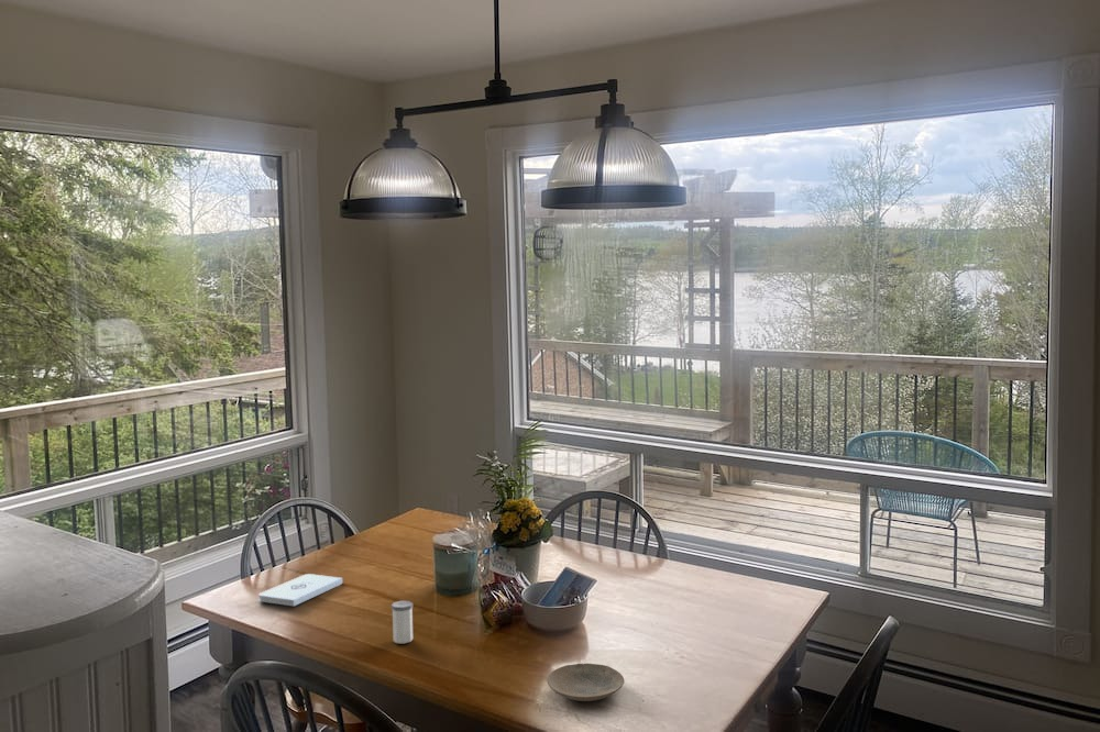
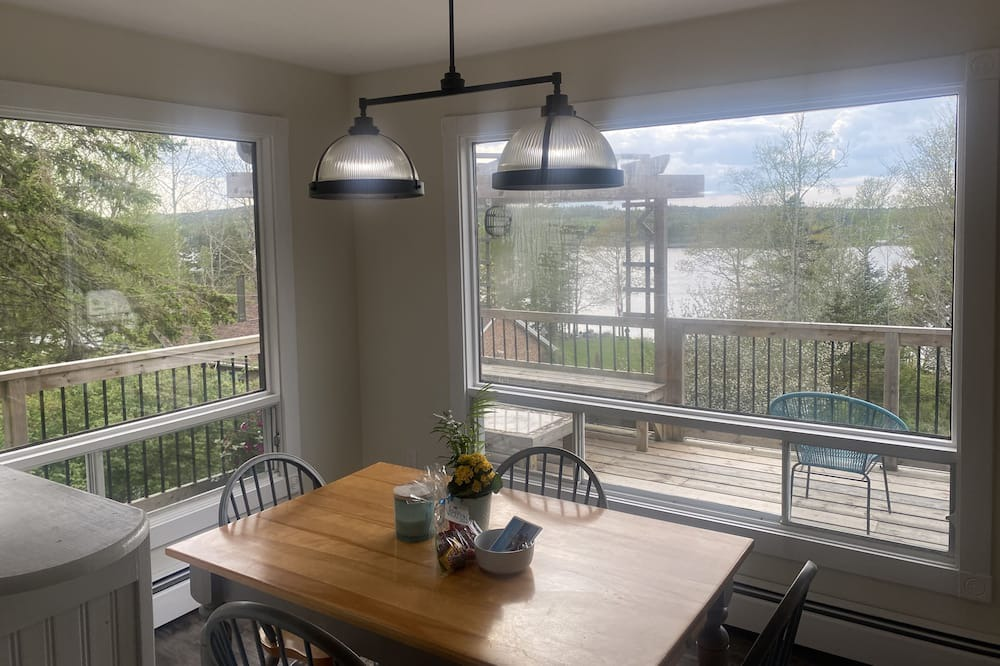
- plate (585, 685)
- notepad (300, 588)
- salt shaker (403, 621)
